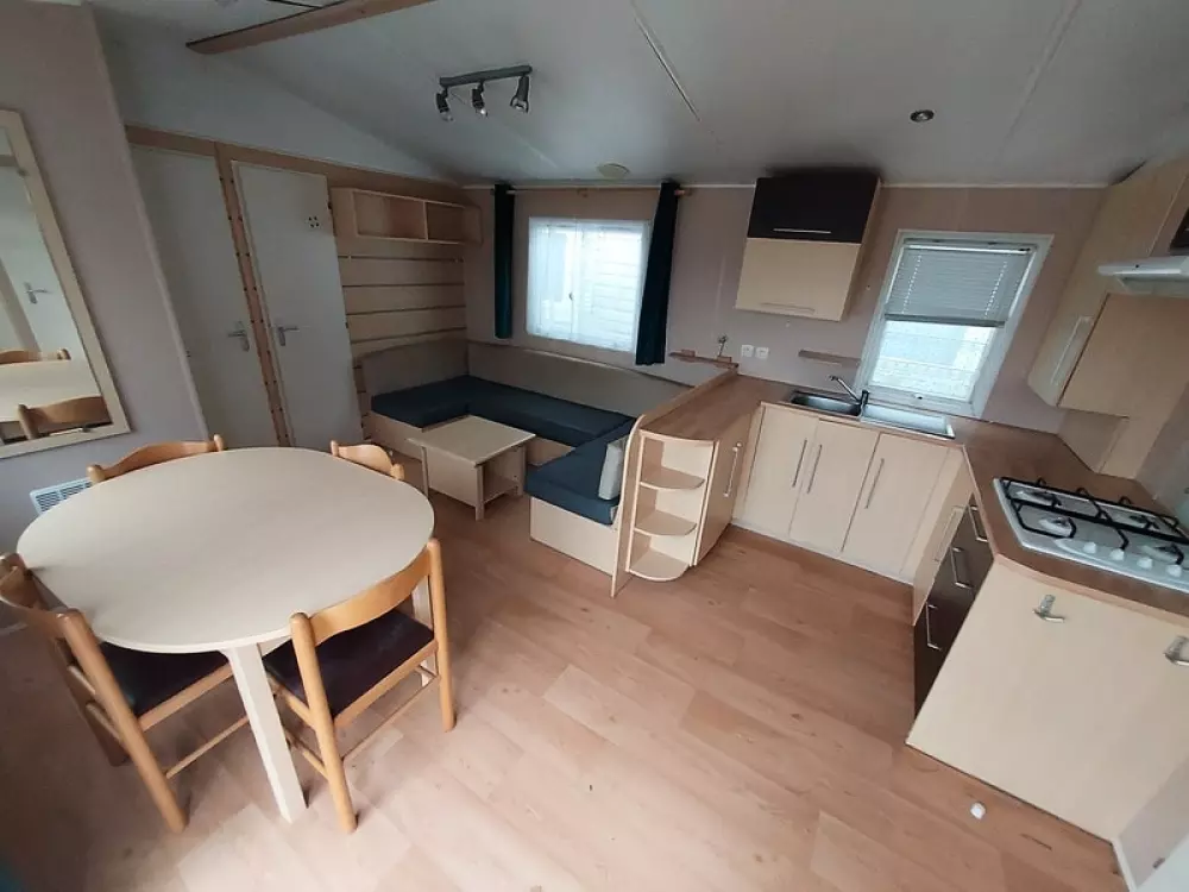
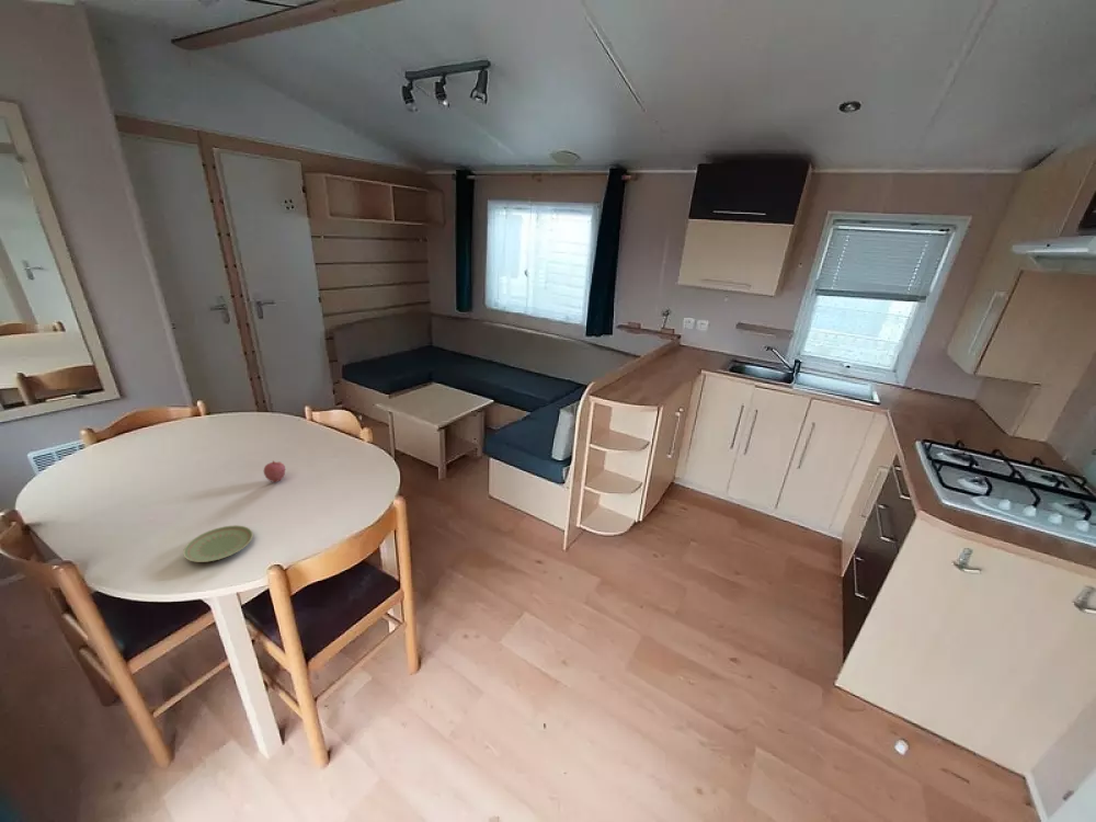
+ fruit (274, 471)
+ plate (219, 545)
